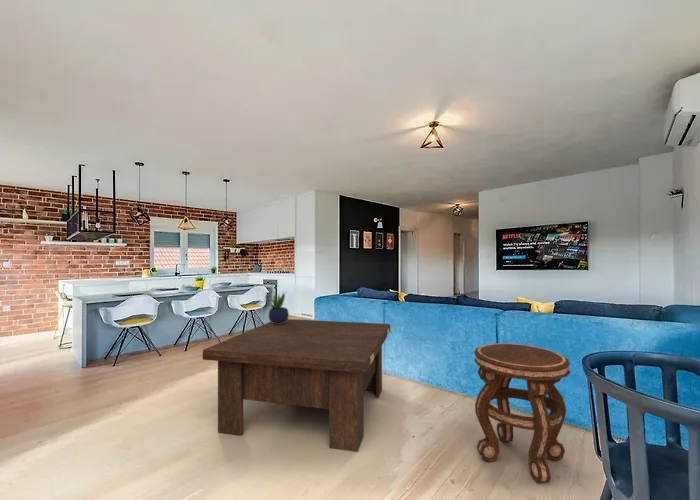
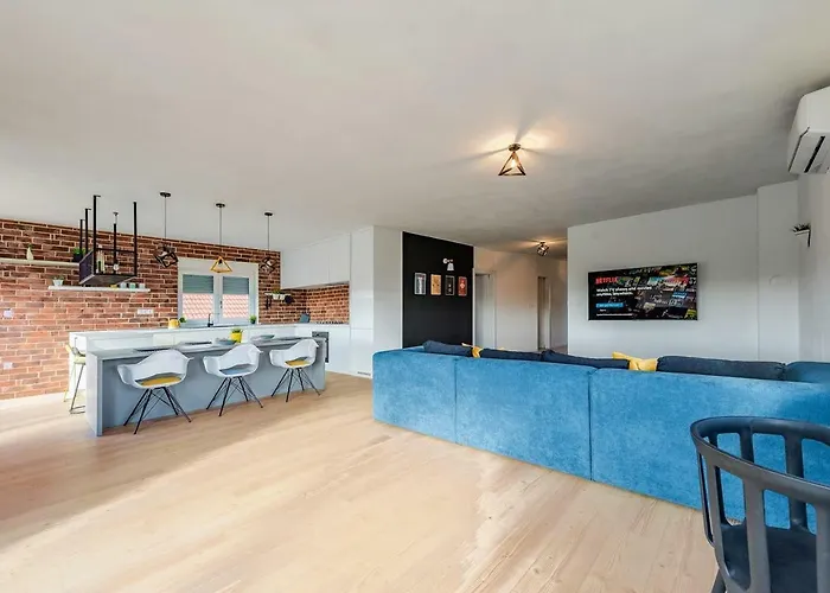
- potted plant (276, 306)
- side table (522, 399)
- coffee table (311, 371)
